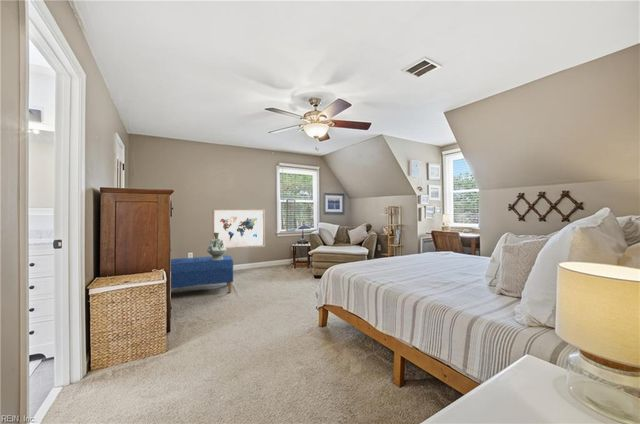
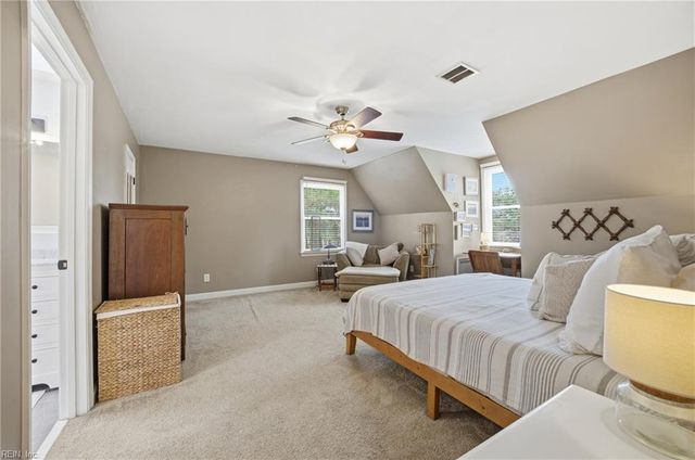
- decorative urn (216, 245)
- bench (195, 275)
- wall art (240, 228)
